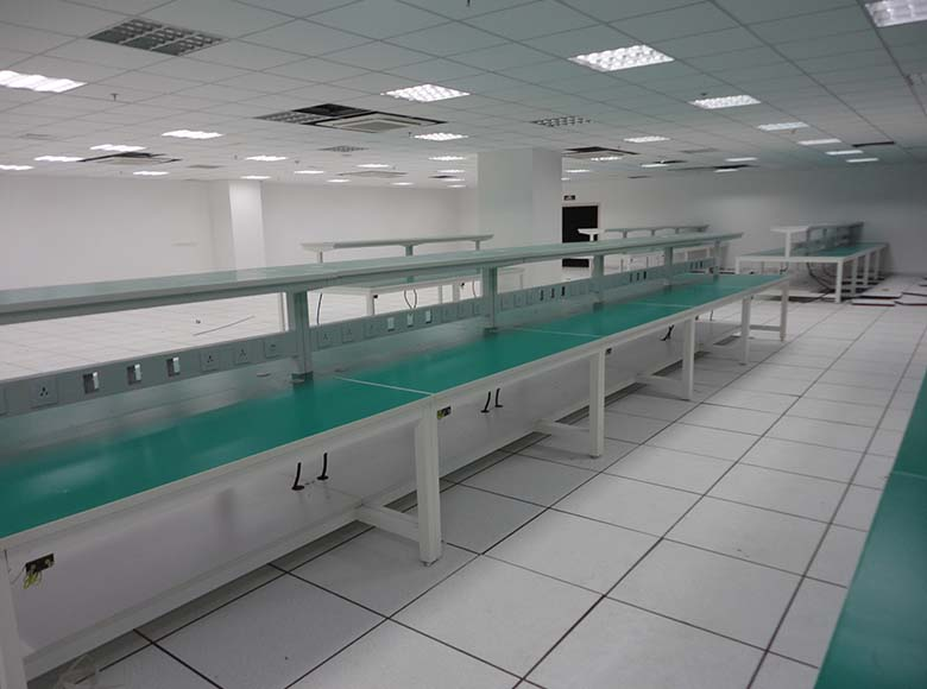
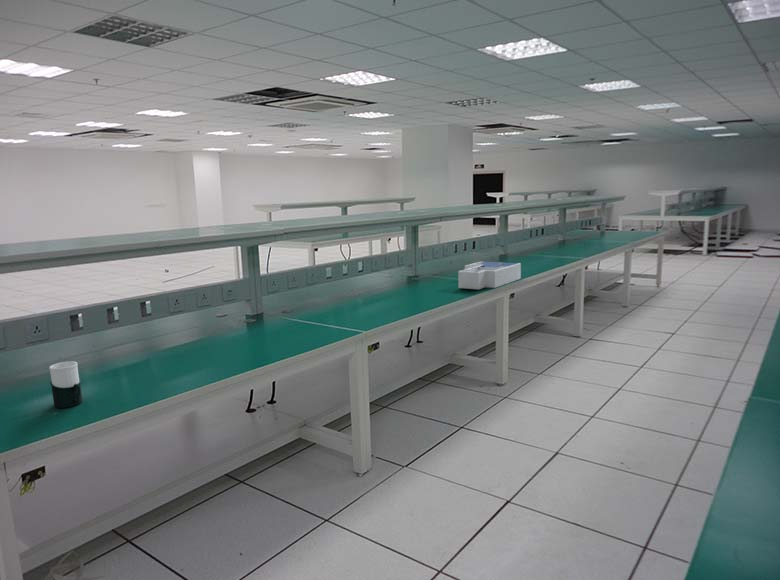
+ desk organizer (484, 274)
+ cup (68, 384)
